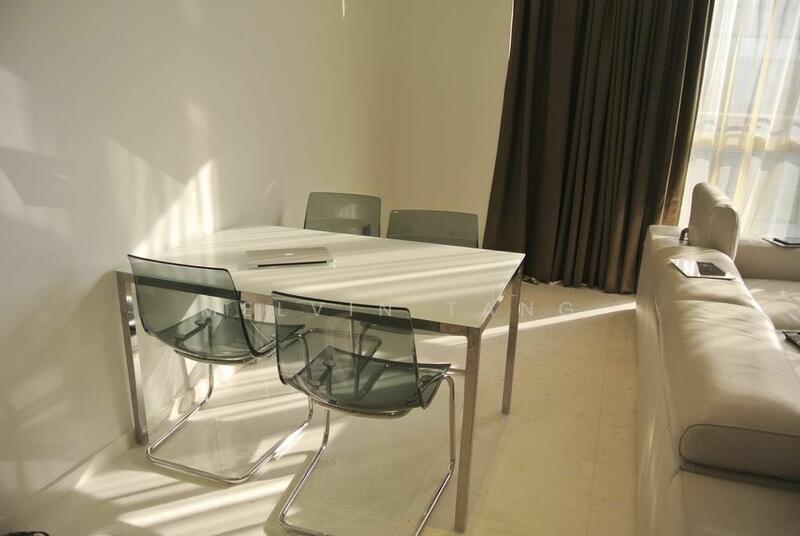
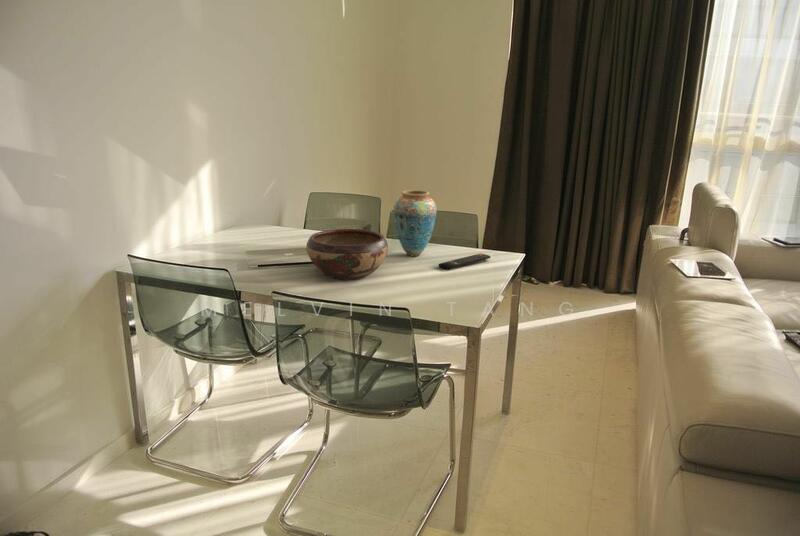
+ vase (414, 223)
+ decorative bowl (347, 254)
+ remote control (465, 261)
